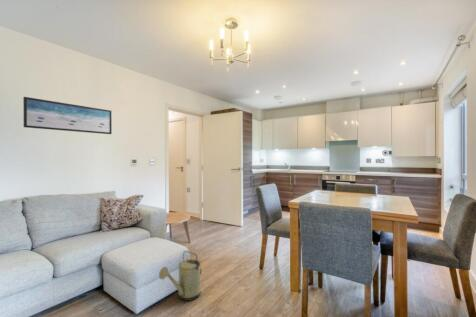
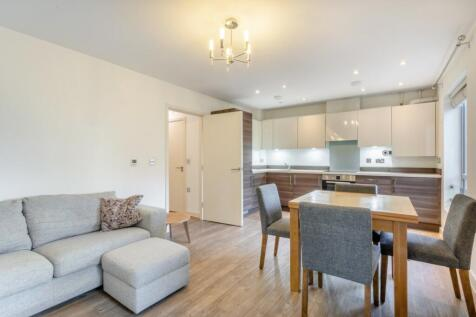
- wall art (73, 117)
- watering can (182, 277)
